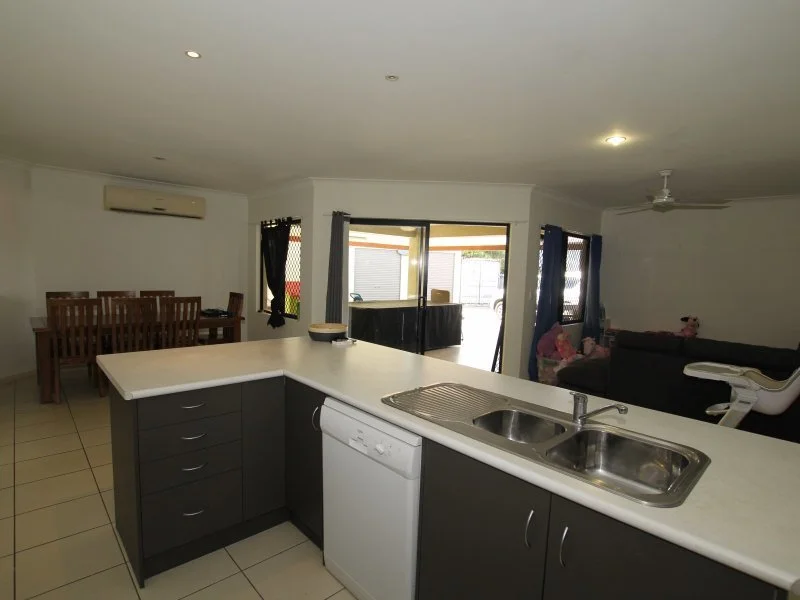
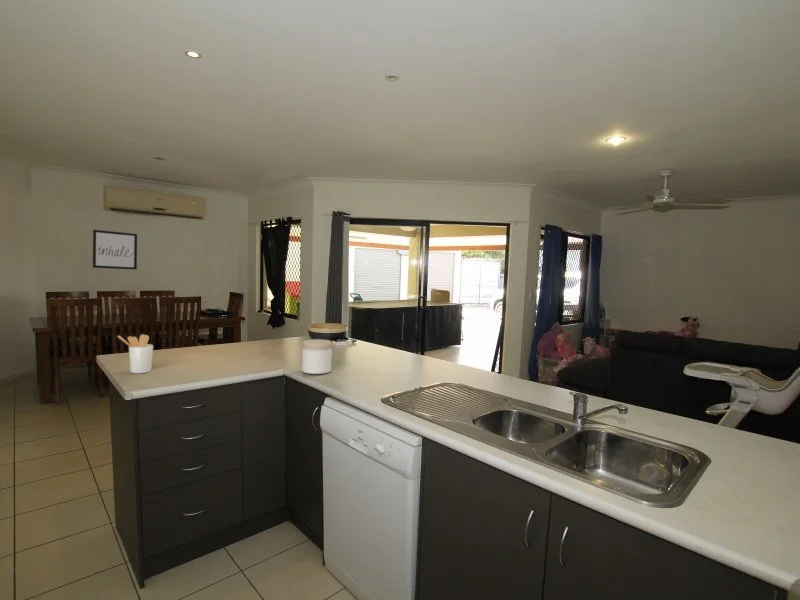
+ jar (316, 356)
+ utensil holder (134, 352)
+ wall art (115, 250)
